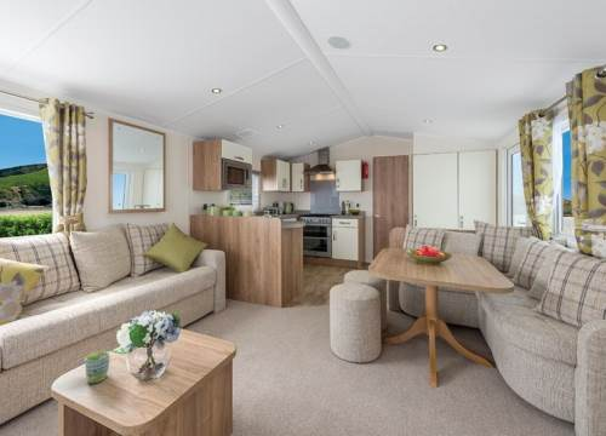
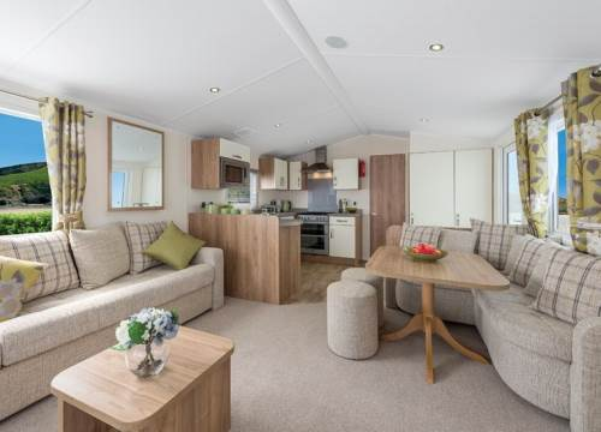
- mug (98, 365)
